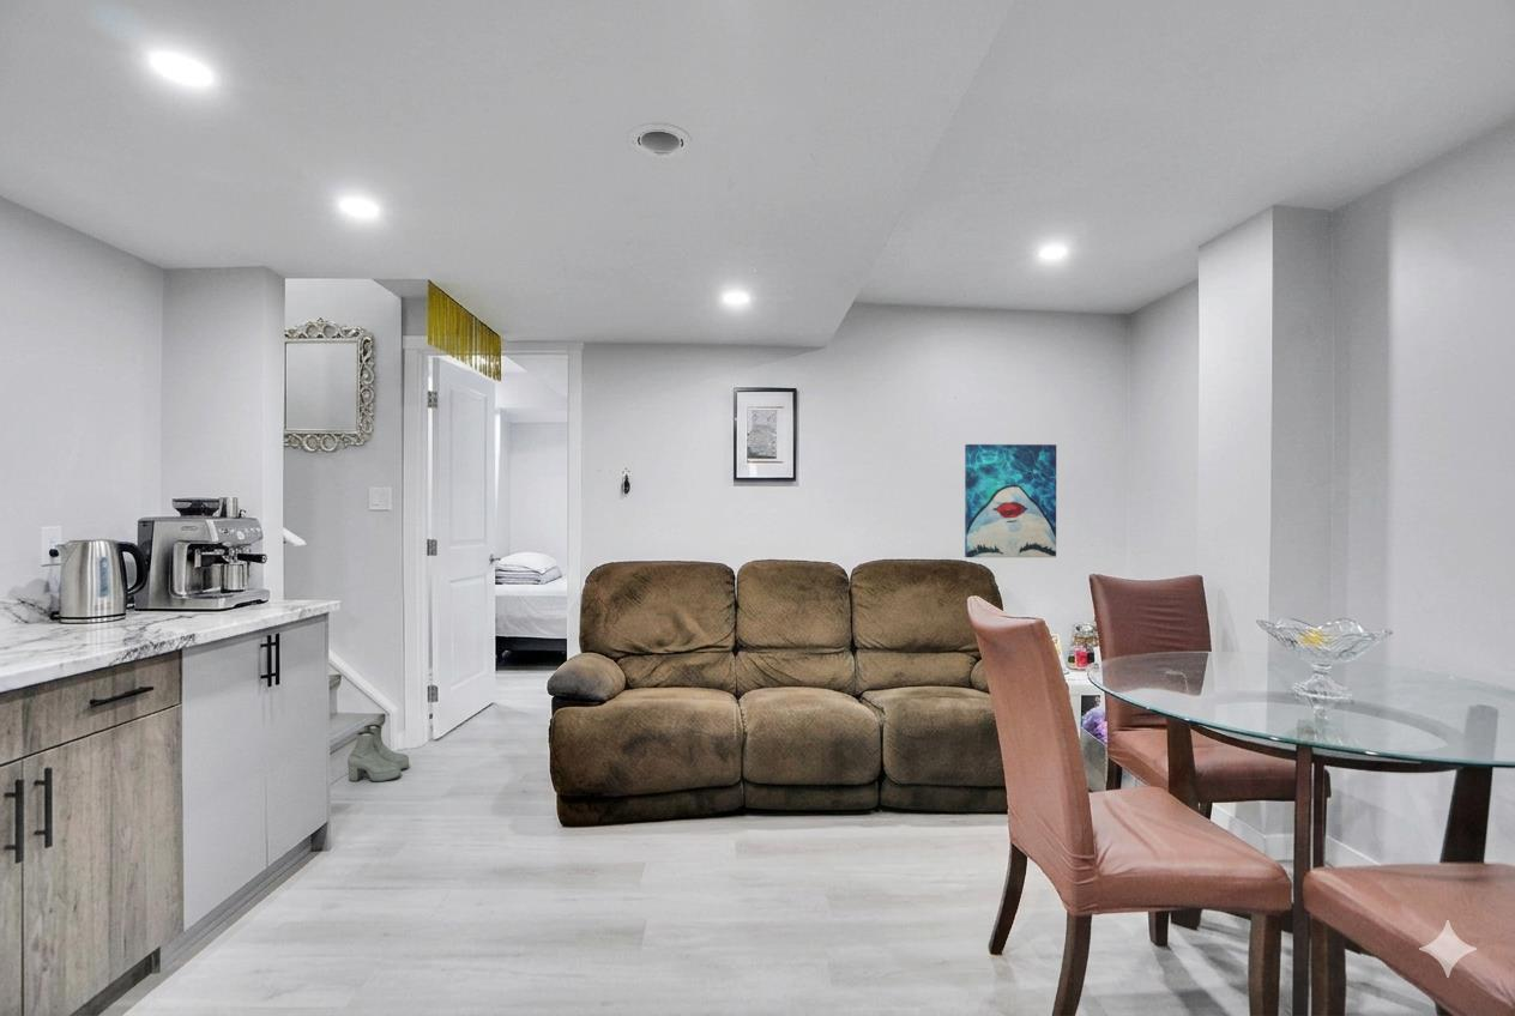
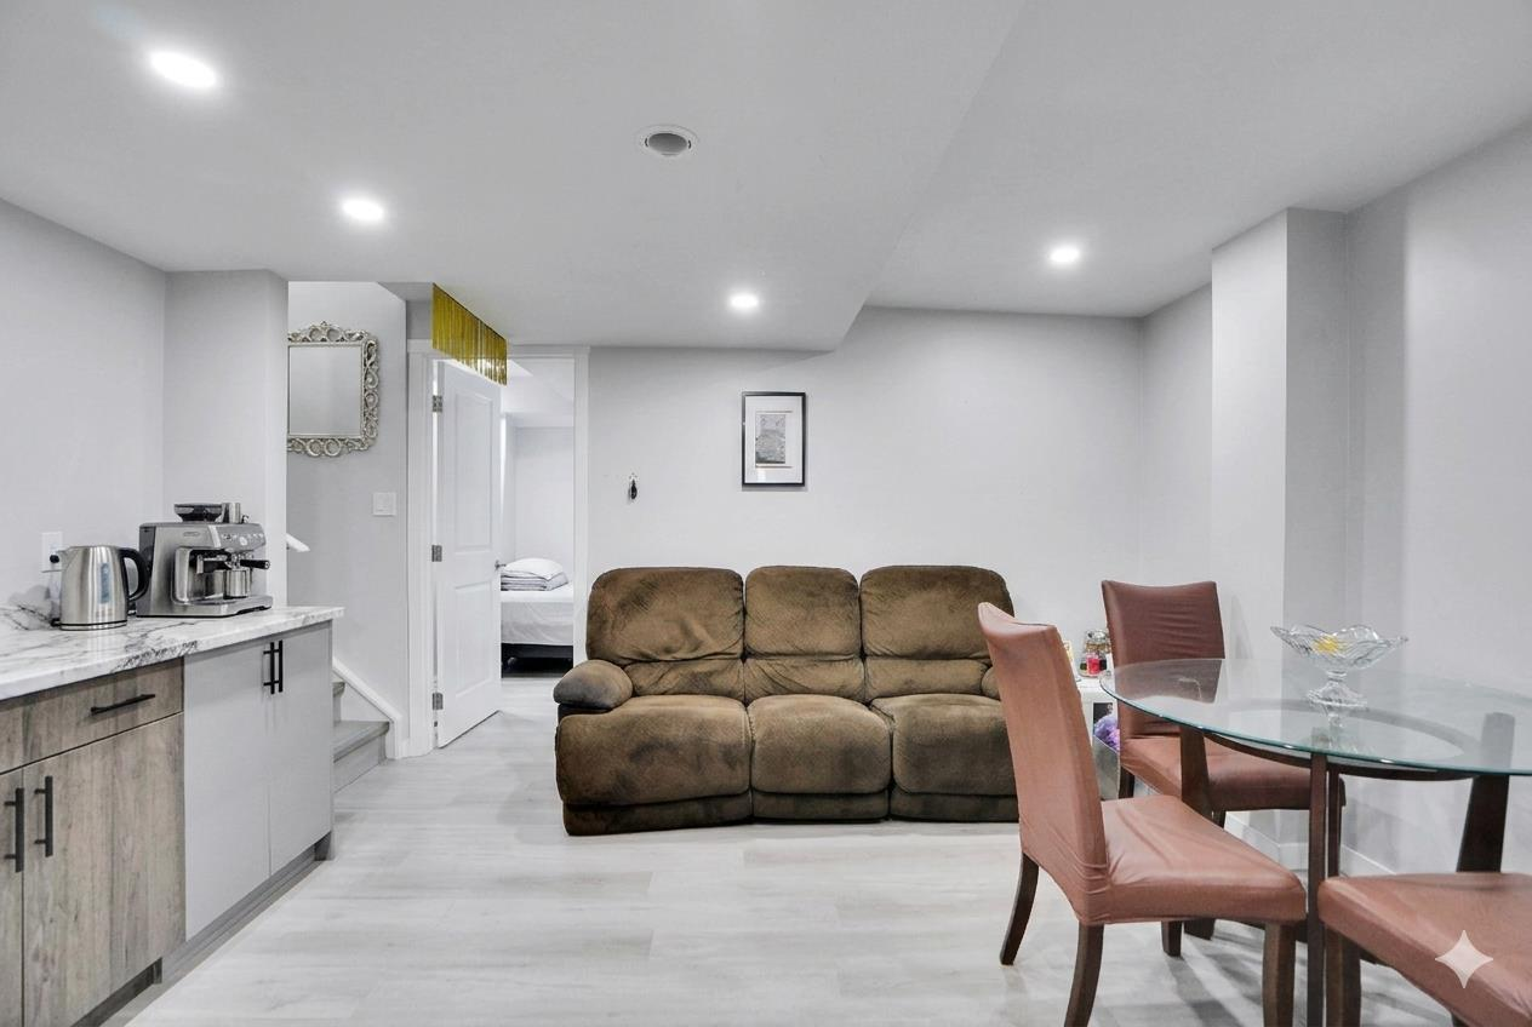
- boots (378, 750)
- wall art (1010, 501)
